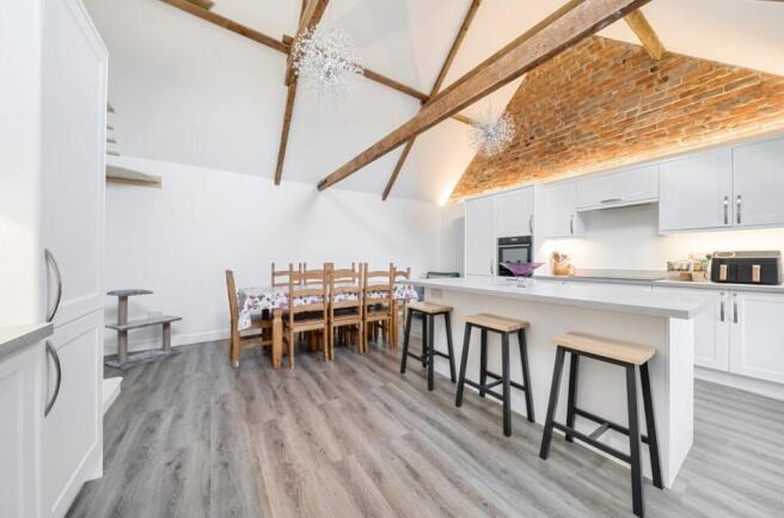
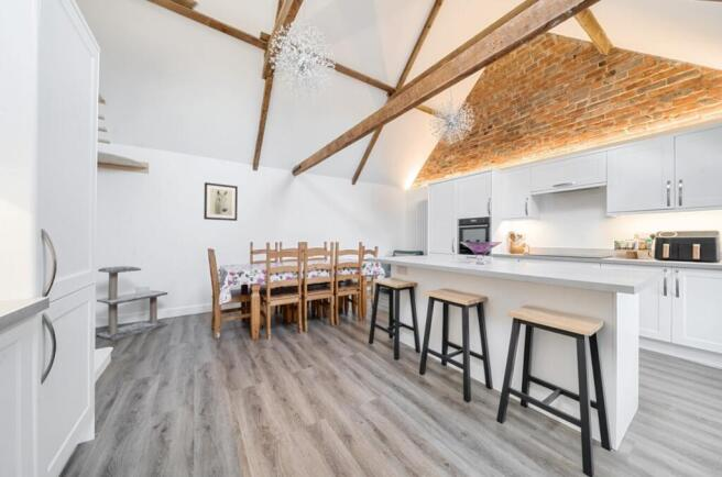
+ wall art (221, 202)
